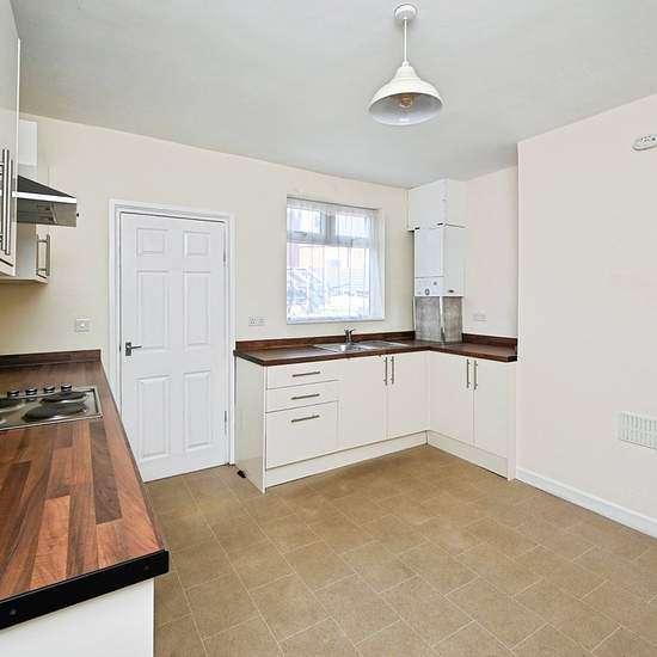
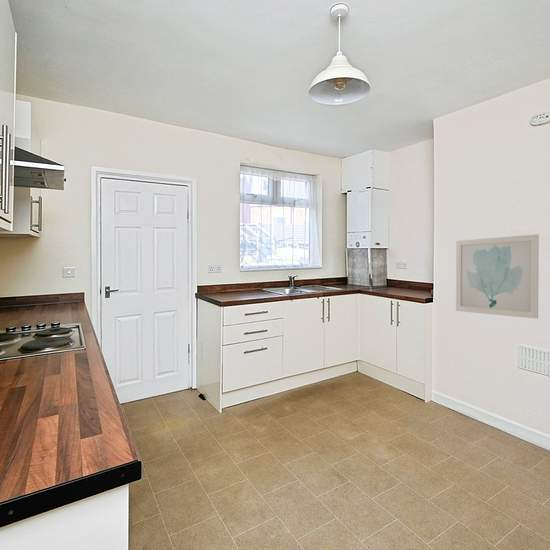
+ wall art (493, 276)
